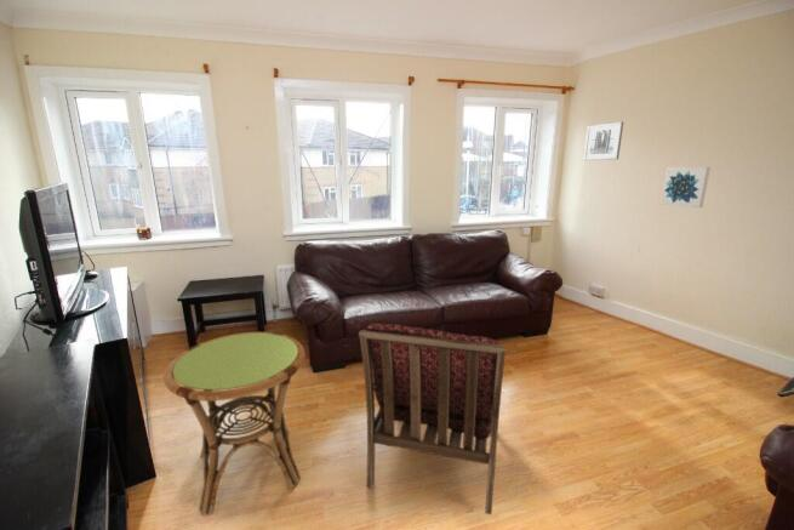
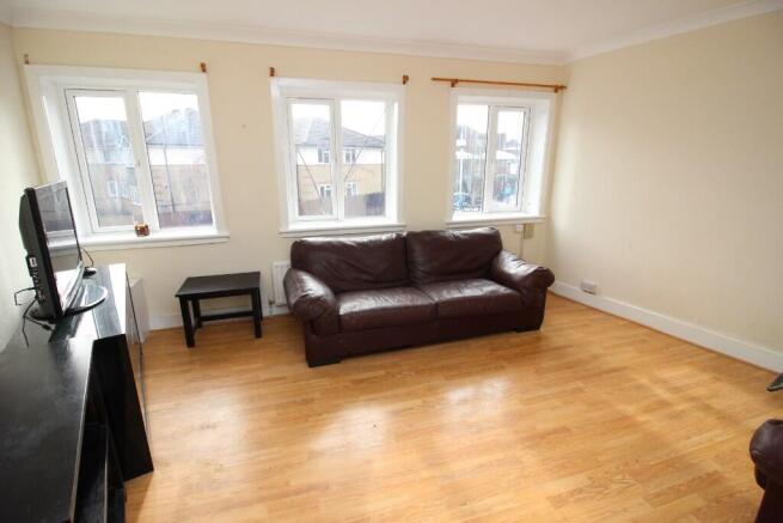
- wall art (684, 187)
- side table (244, 411)
- armchair (438, 384)
- wall art (601, 142)
